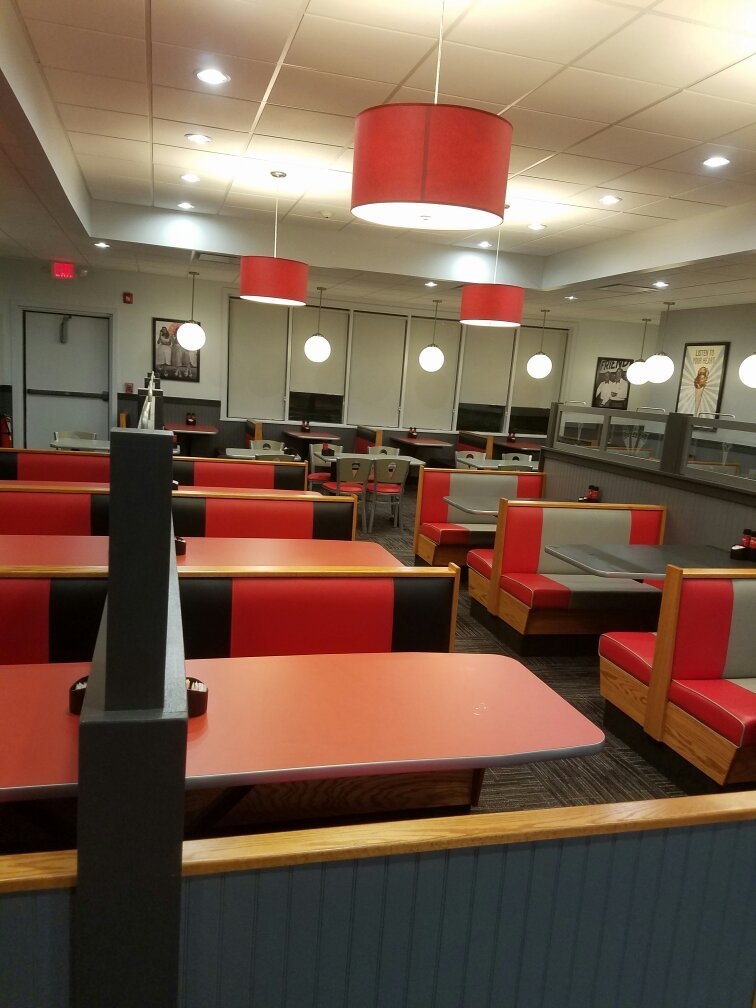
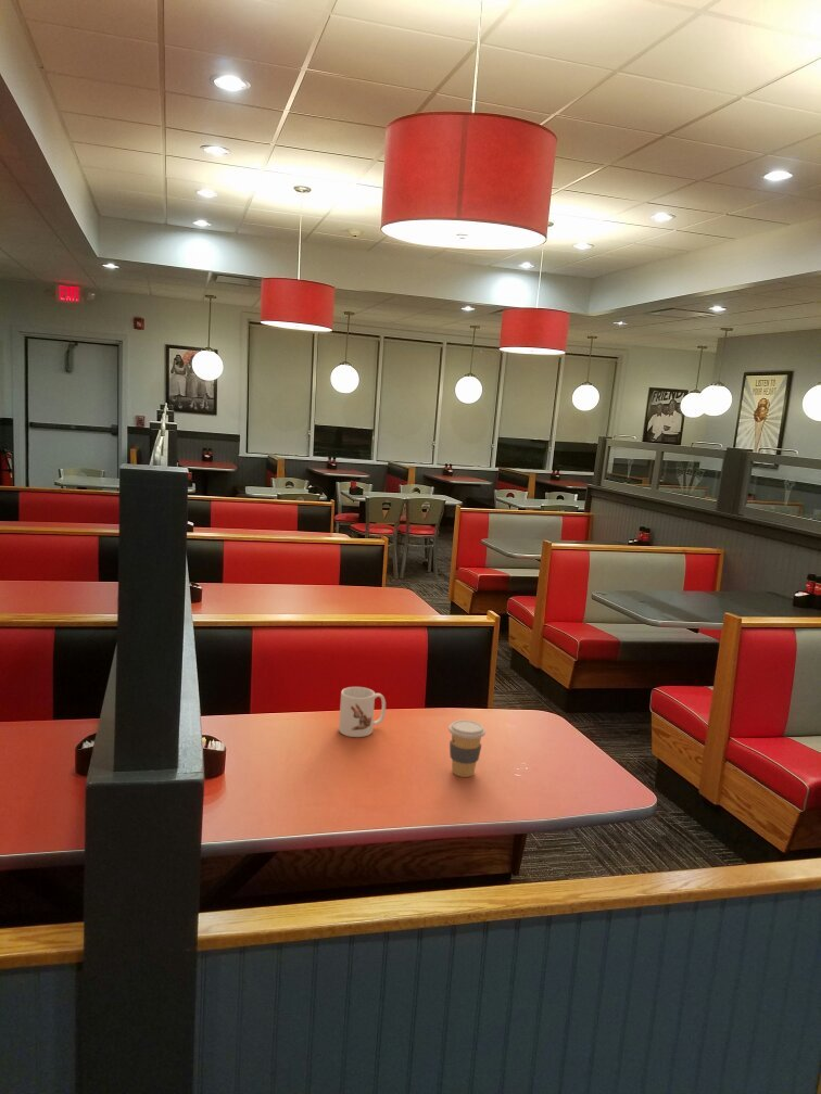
+ mug (363, 710)
+ coffee cup (465, 749)
